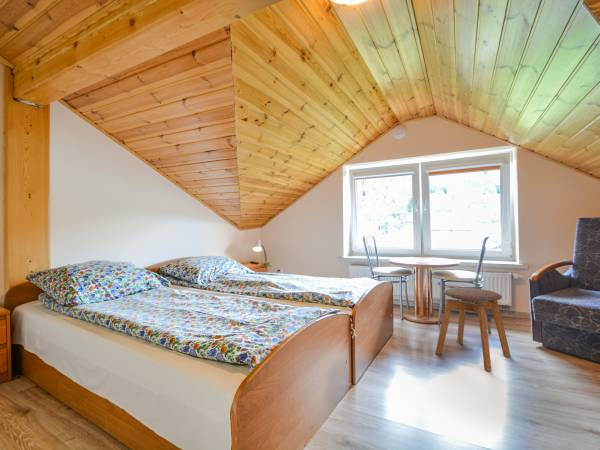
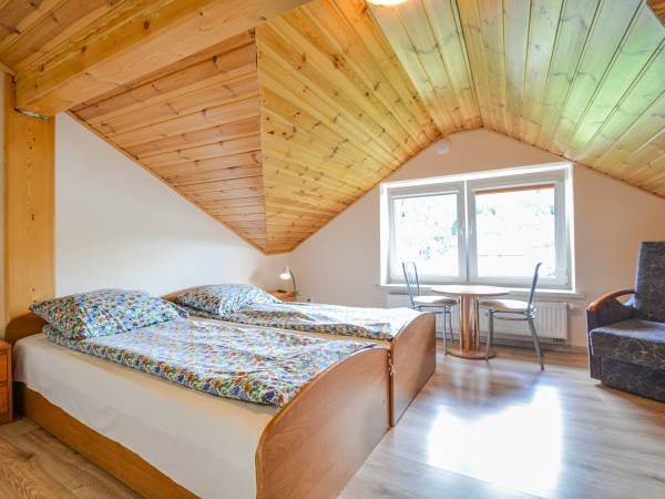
- stool (479, 321)
